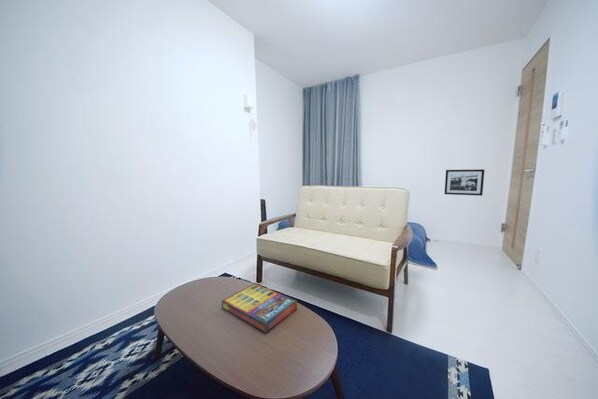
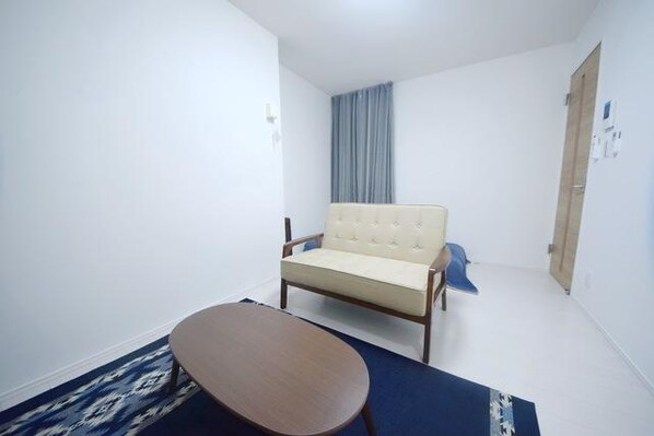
- game compilation box (259, 304)
- picture frame (463, 182)
